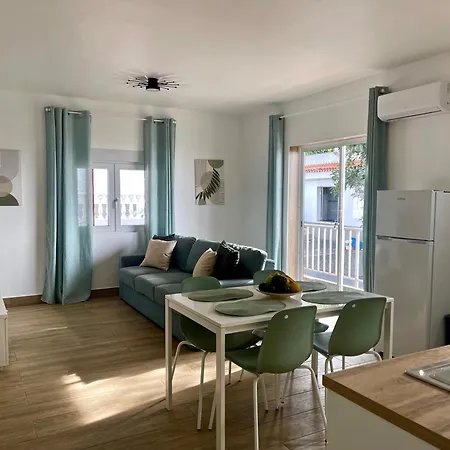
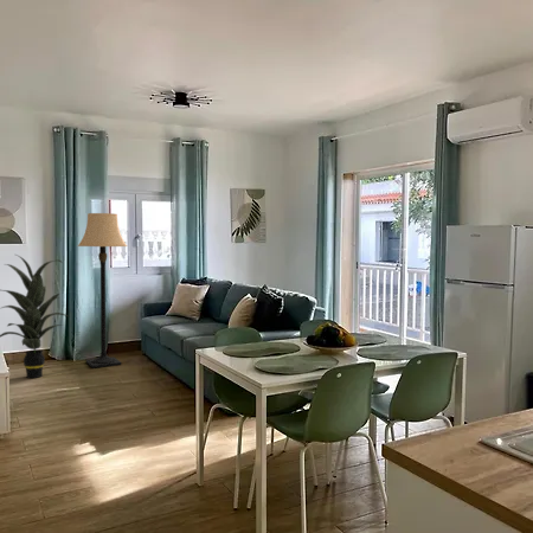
+ indoor plant (28, 315)
+ lamp (103, 289)
